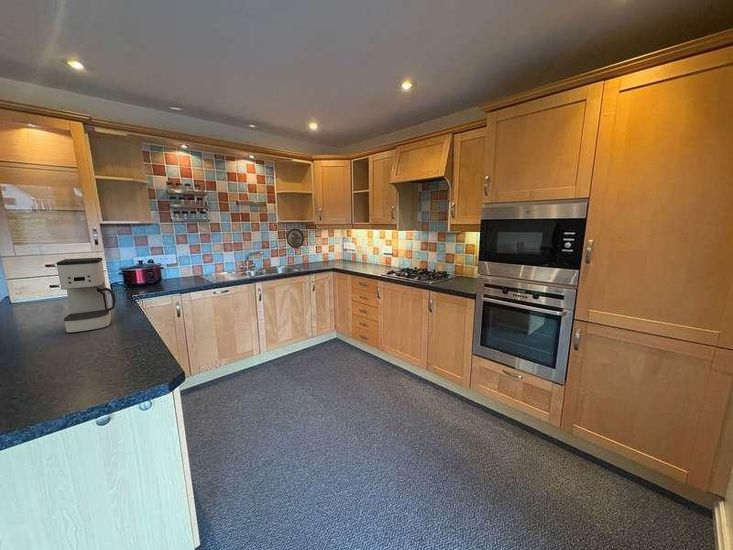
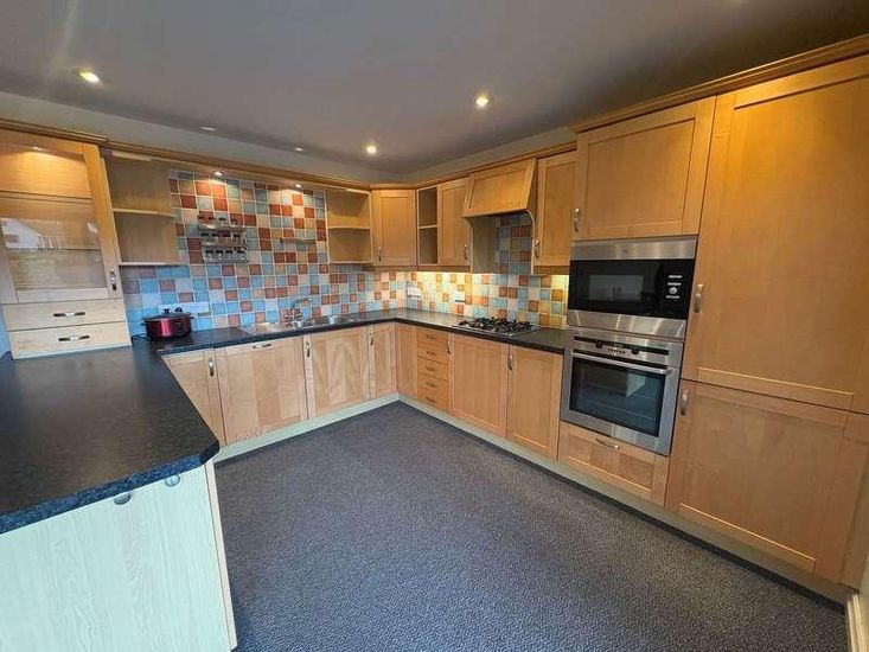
- decorative plate (295, 238)
- coffee maker (89, 293)
